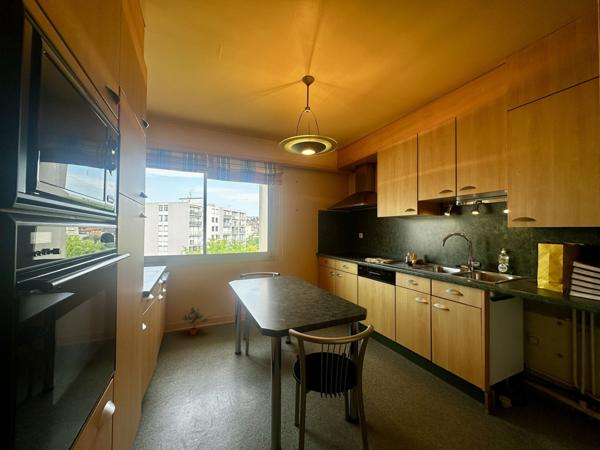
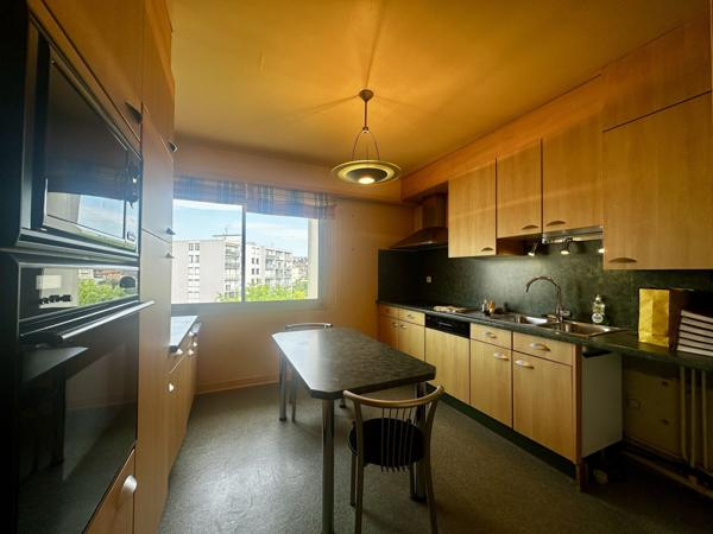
- potted plant (195, 319)
